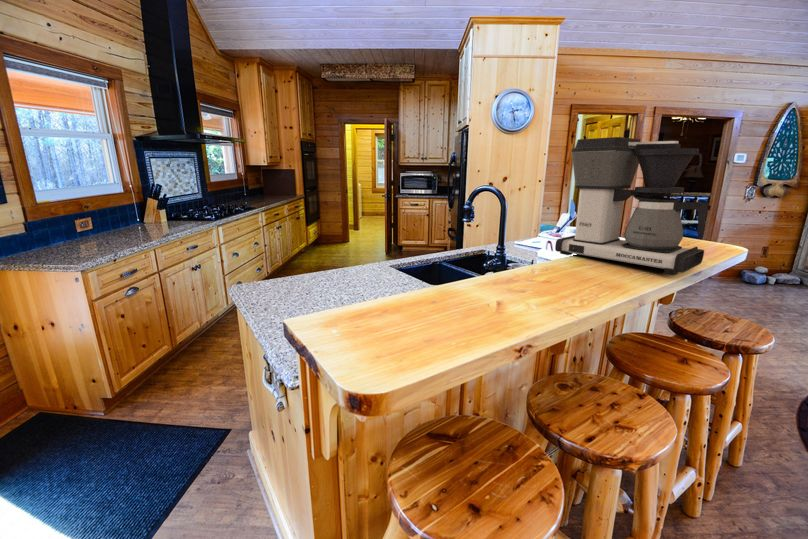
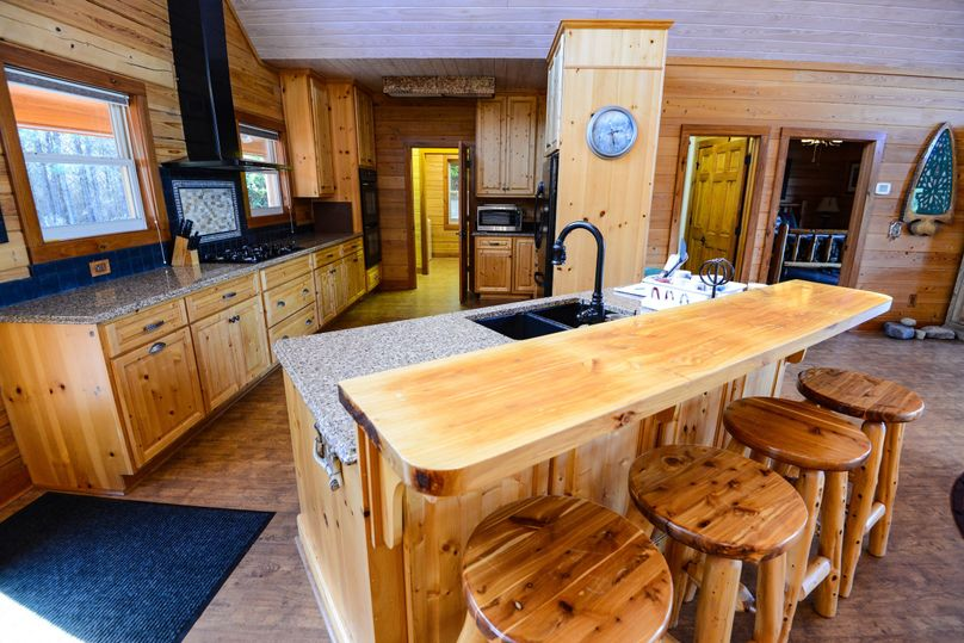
- coffee maker (635, 198)
